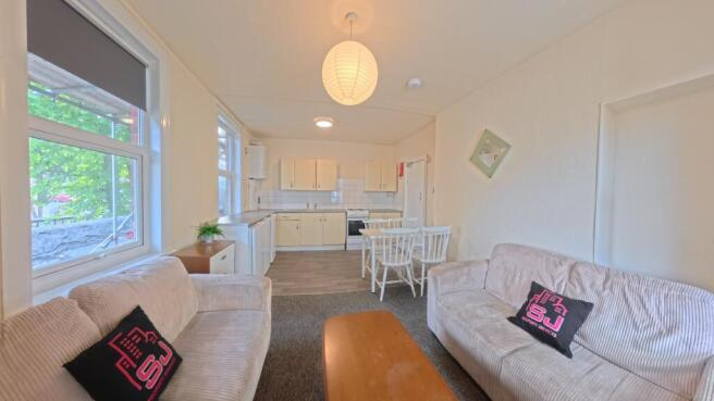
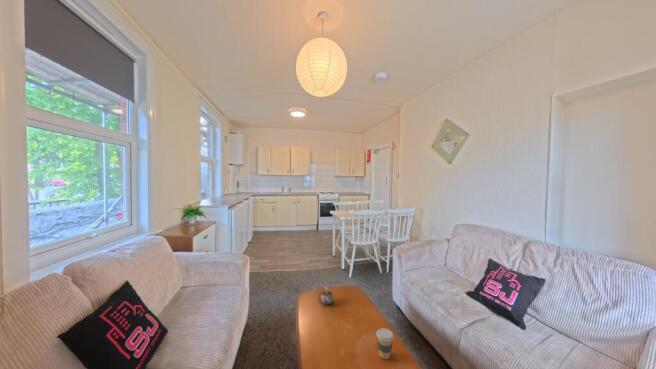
+ coffee cup (384, 344)
+ mug (325, 296)
